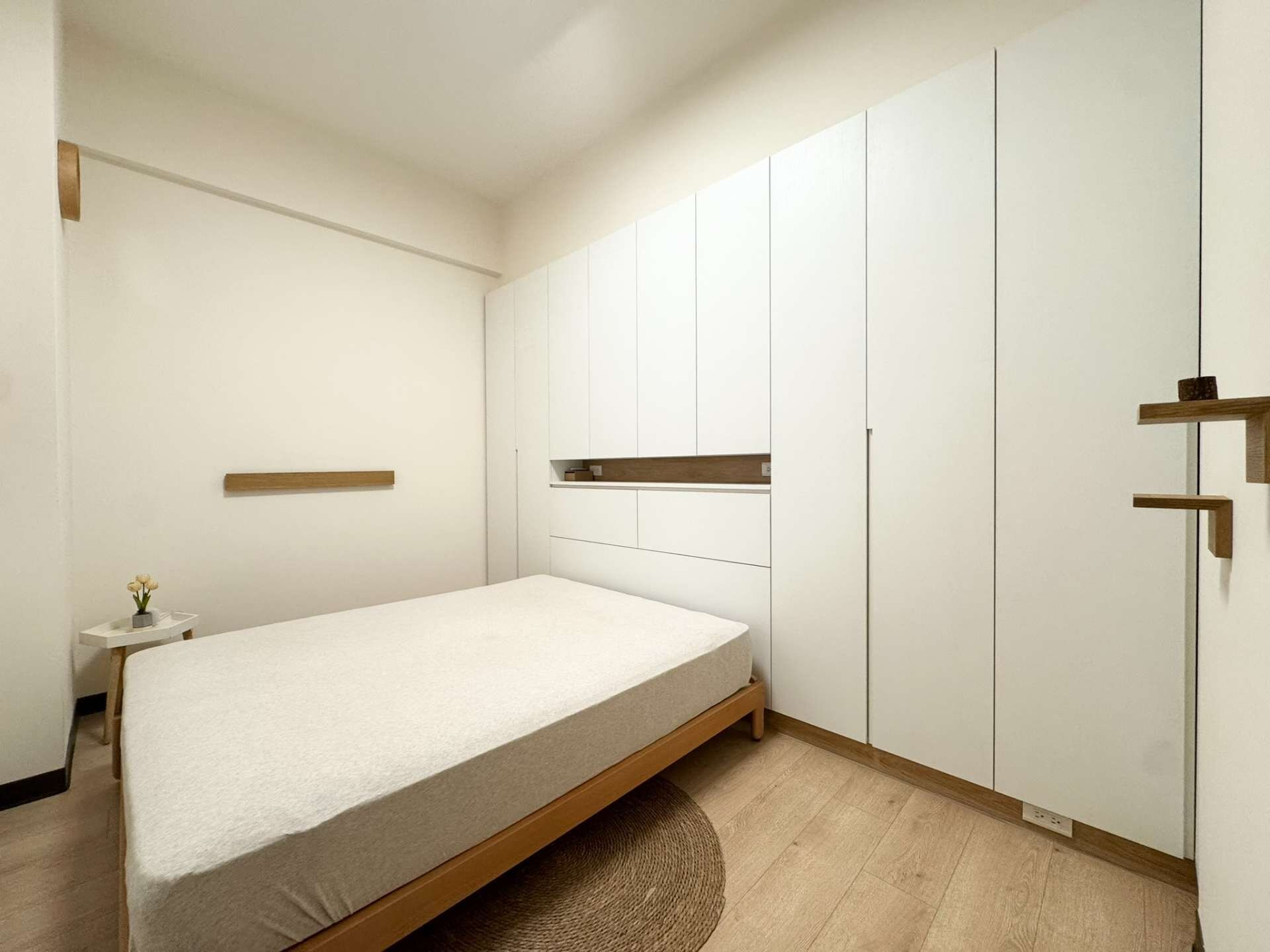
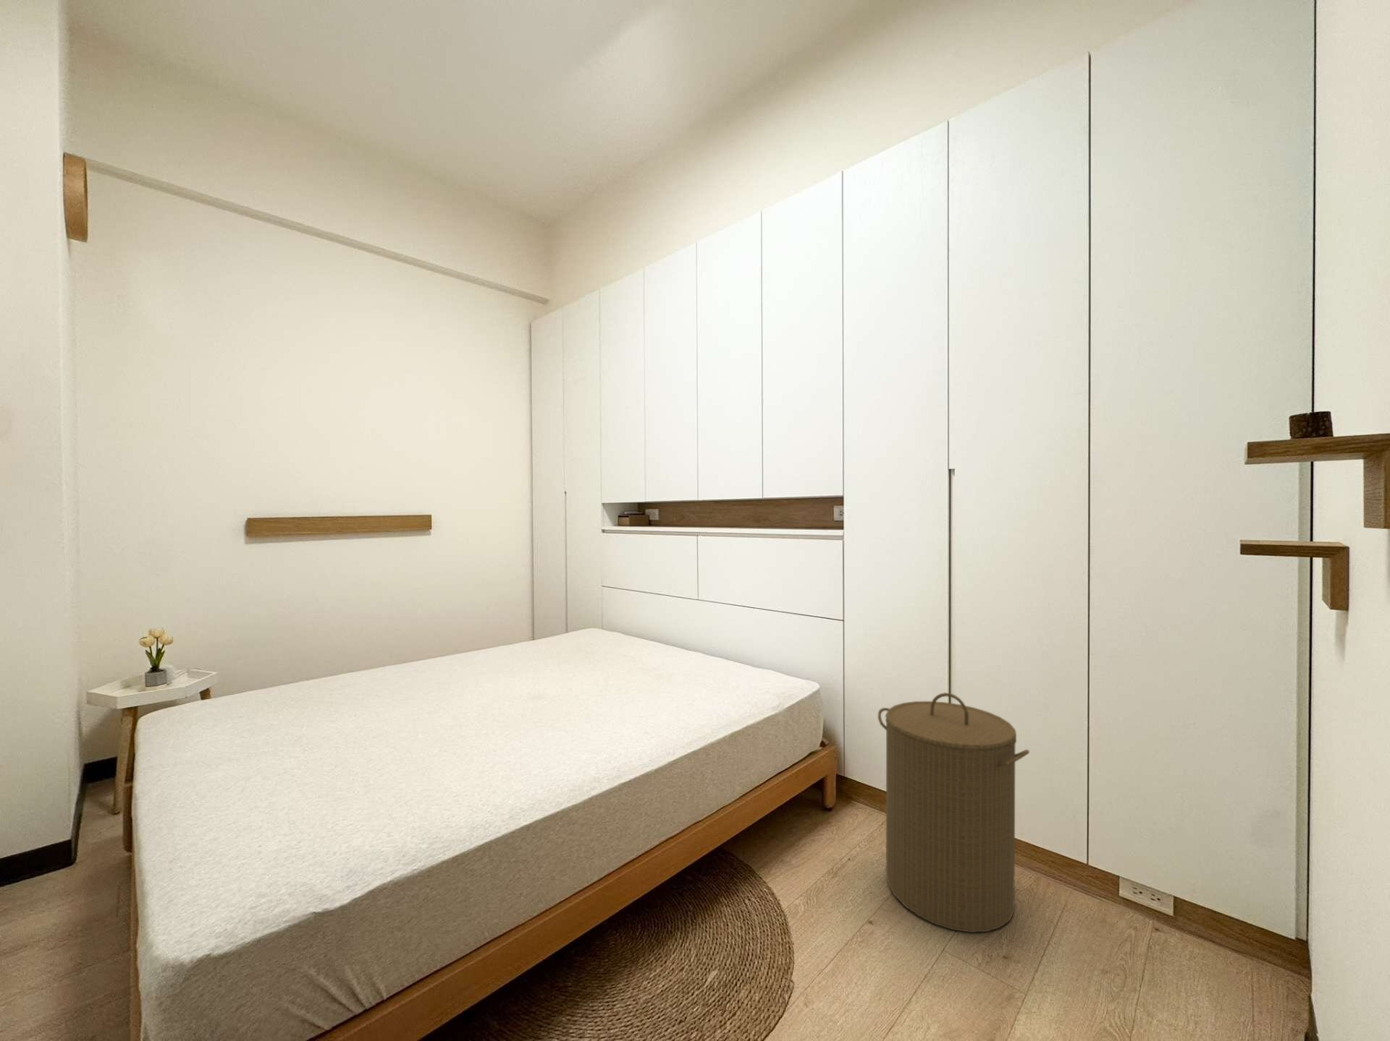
+ laundry hamper (947, 792)
